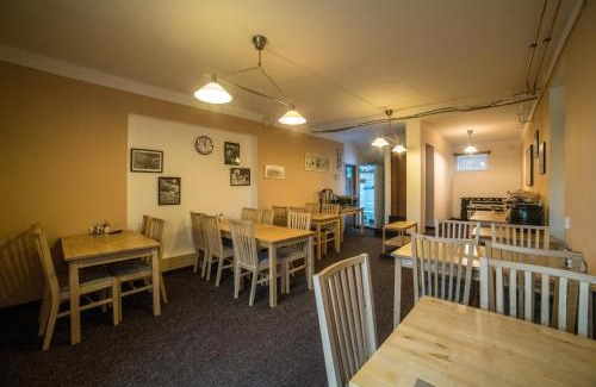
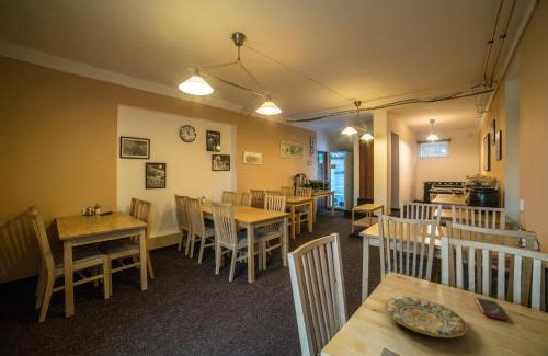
+ smartphone (490, 308)
+ plate (422, 317)
